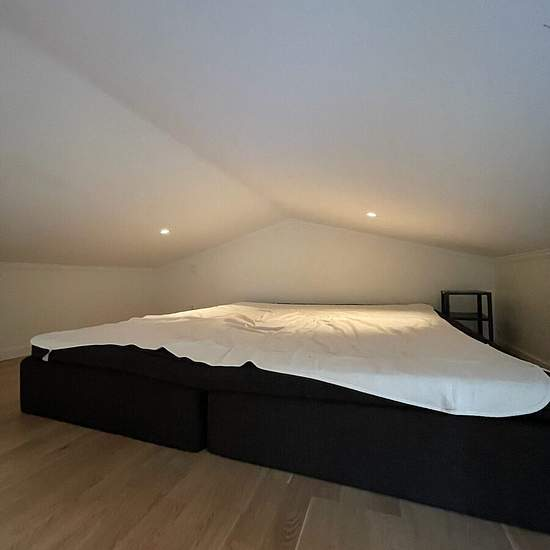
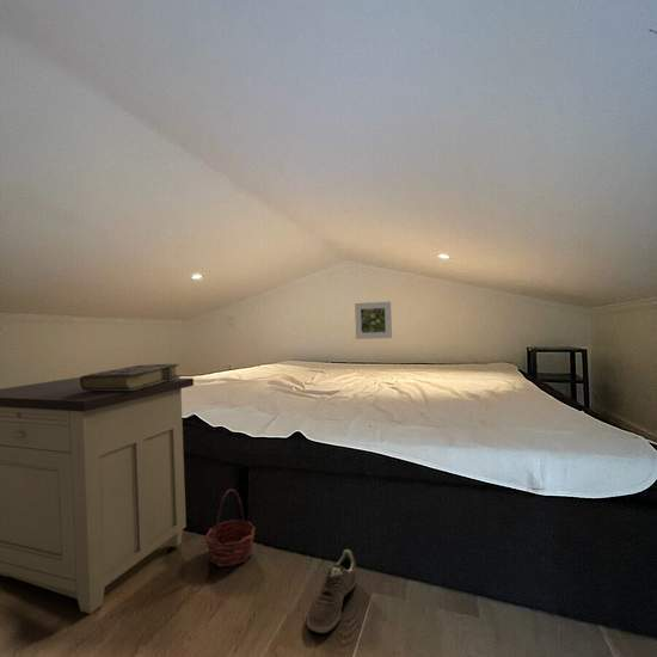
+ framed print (373, 320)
+ sneaker (331, 585)
+ book (134, 375)
+ nightstand (87, 471)
+ basket (229, 522)
